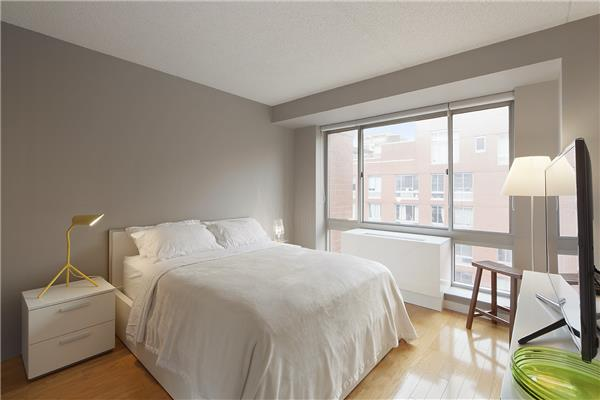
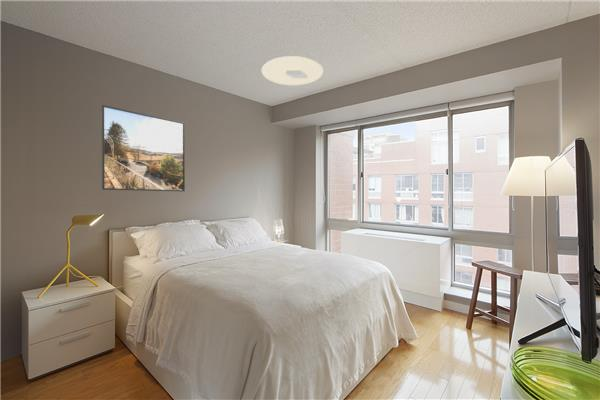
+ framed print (147, 152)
+ ceiling light (292, 69)
